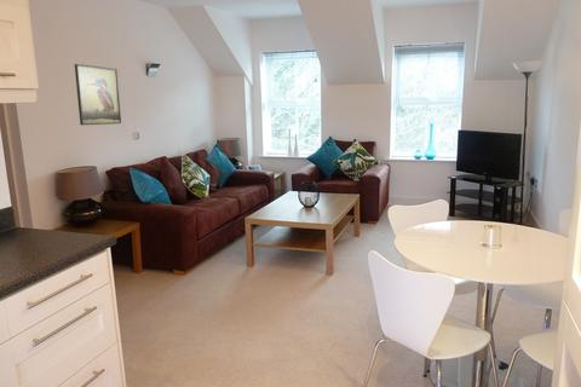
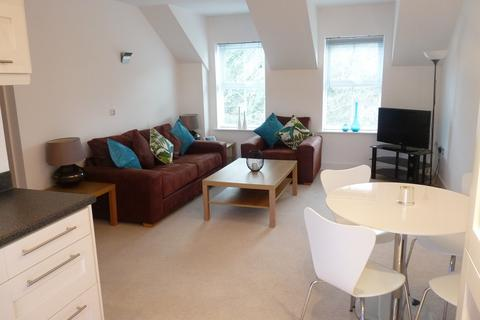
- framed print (99, 96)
